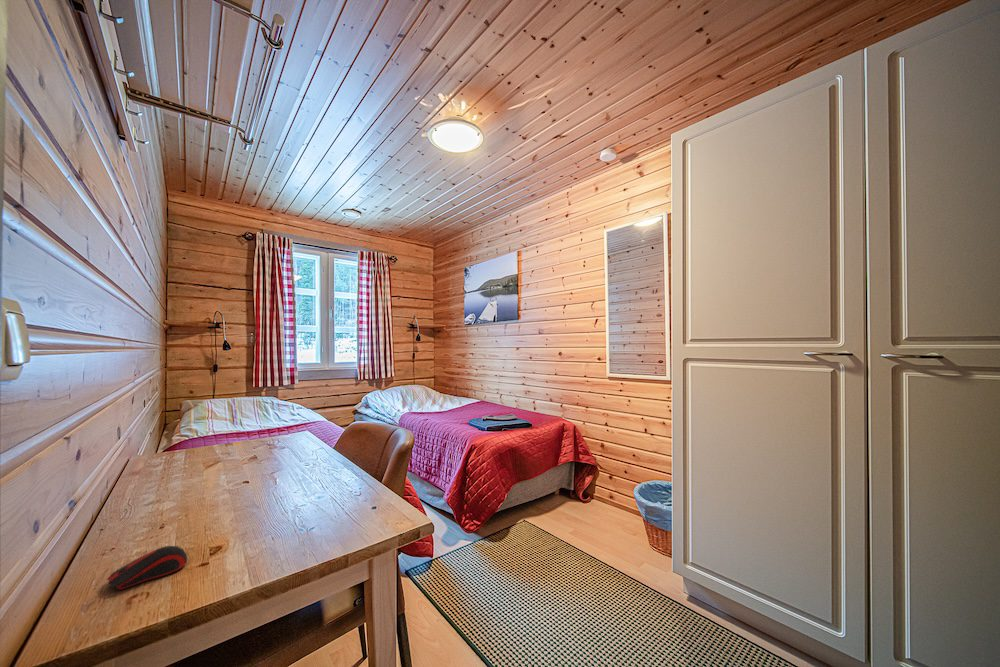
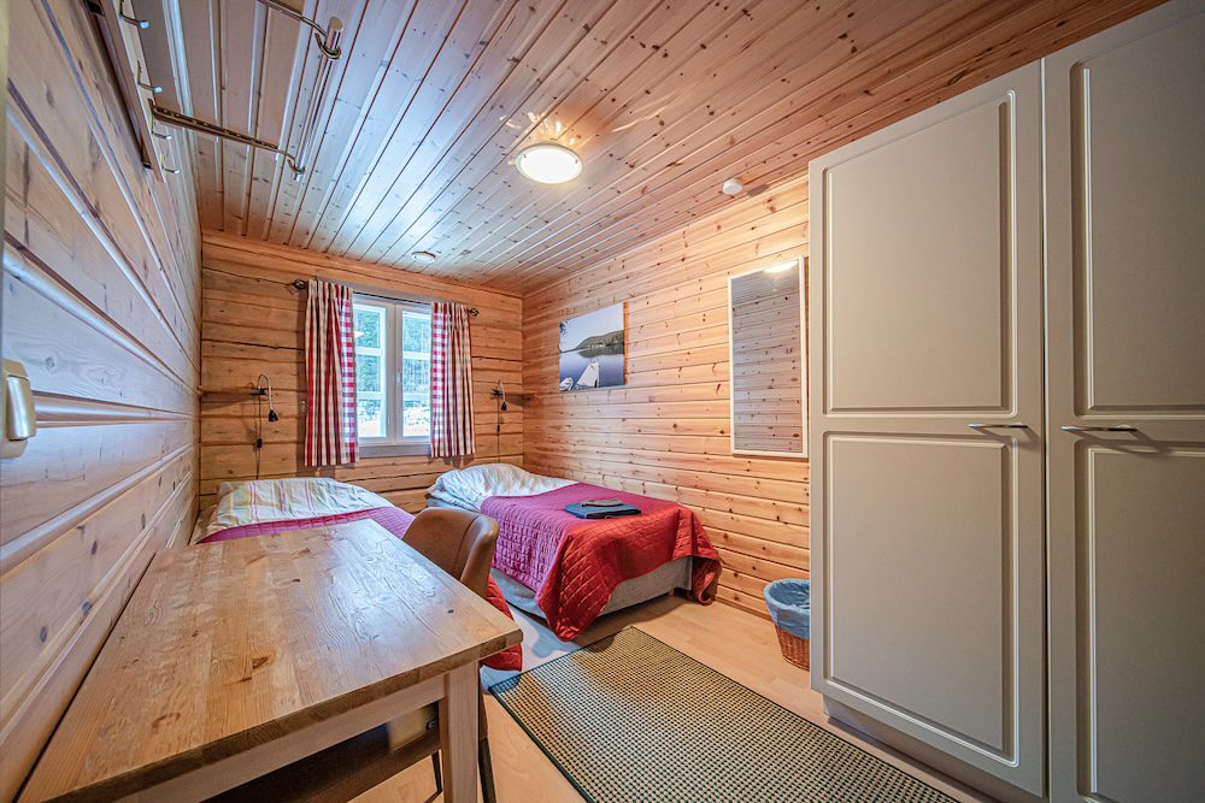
- computer mouse (149, 562)
